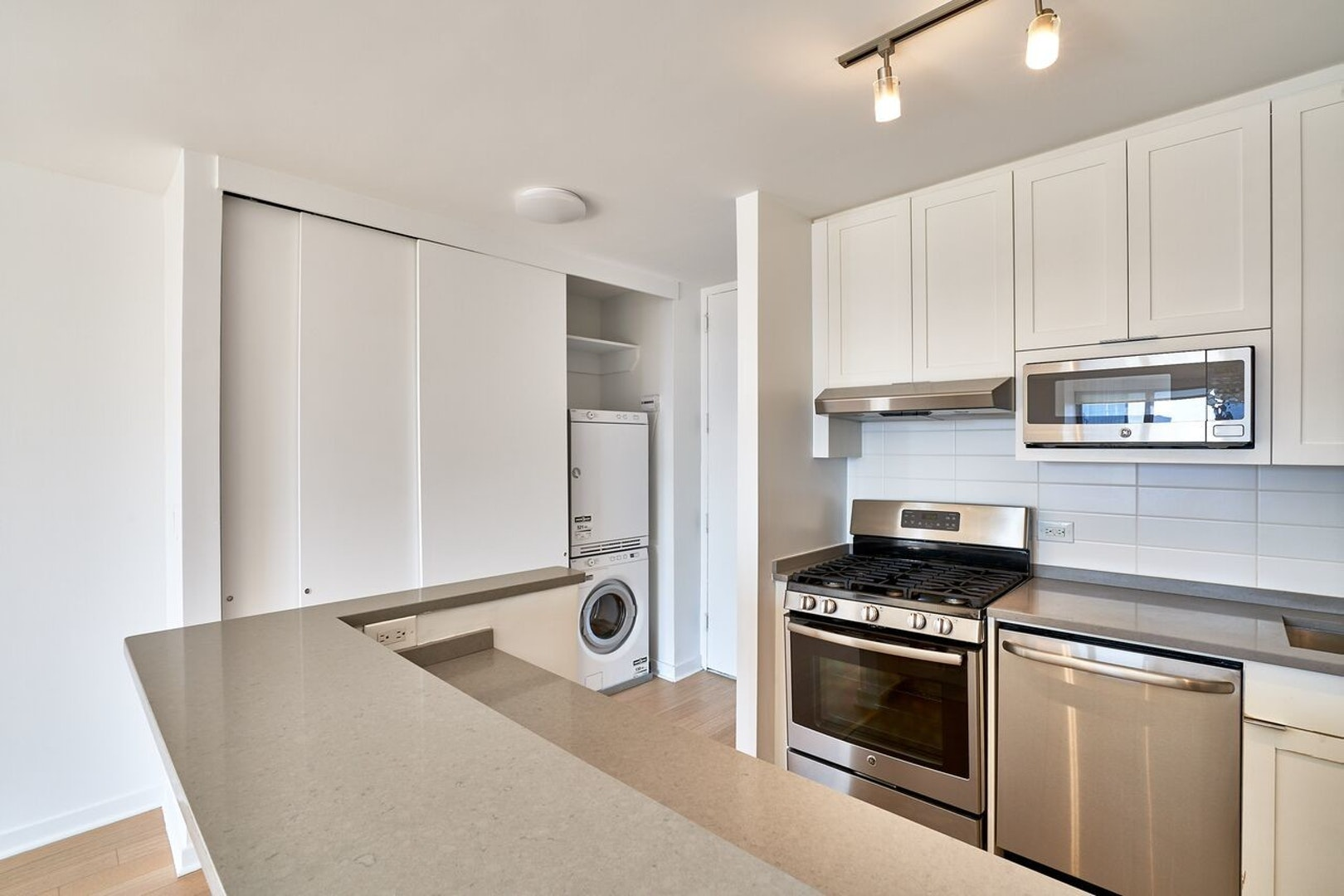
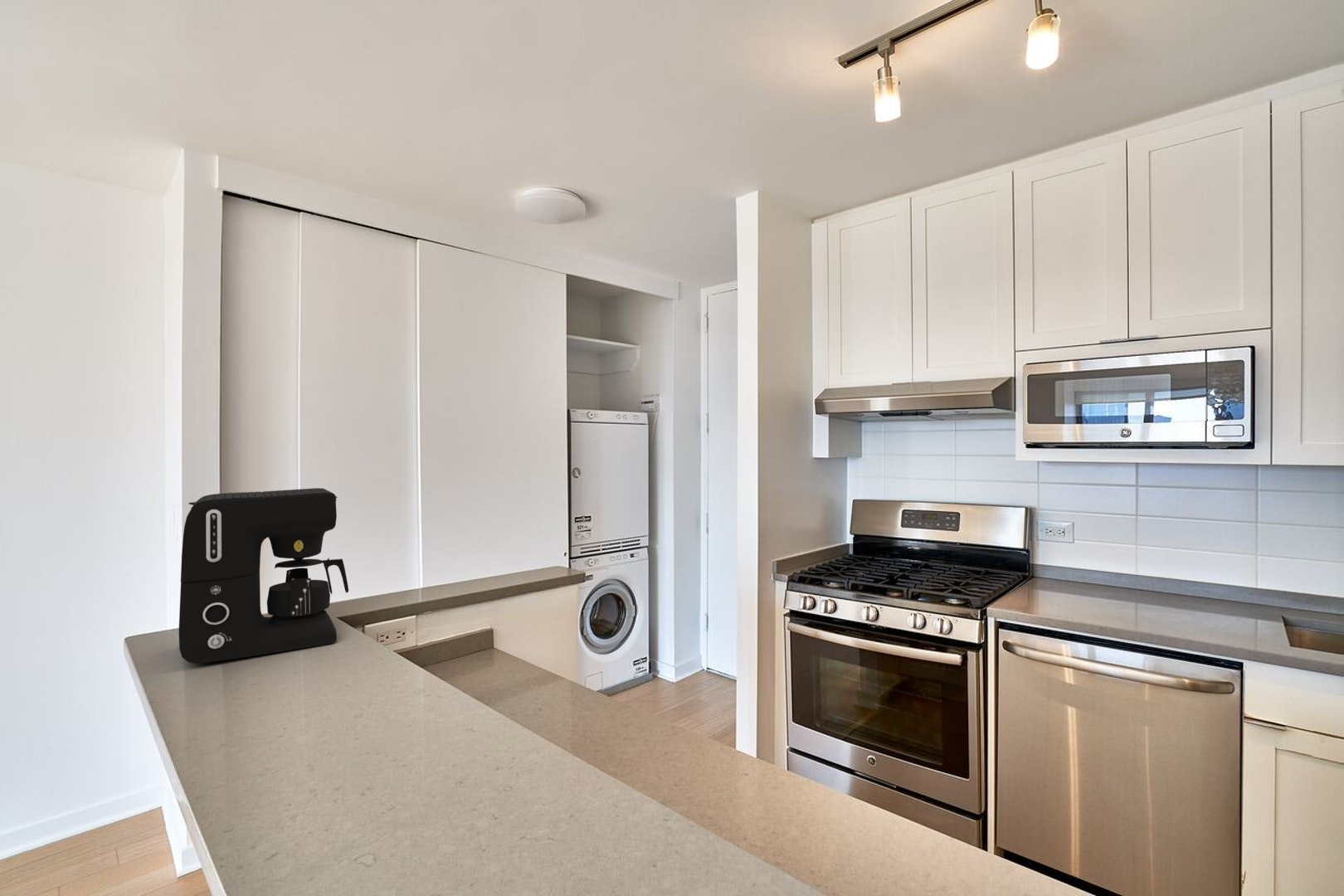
+ coffee maker (275, 567)
